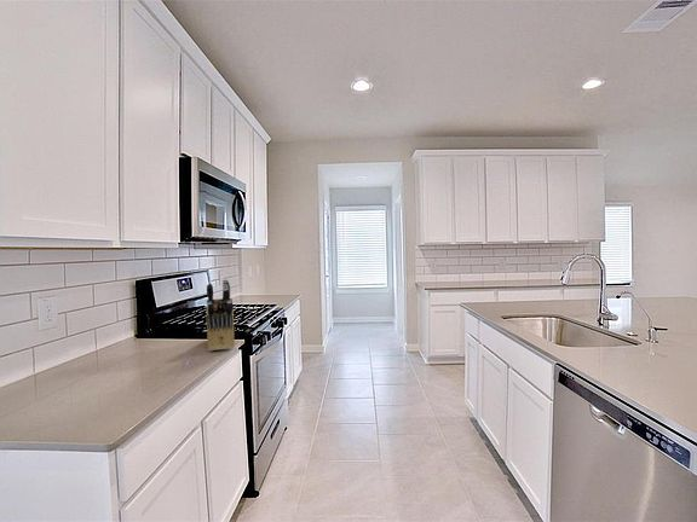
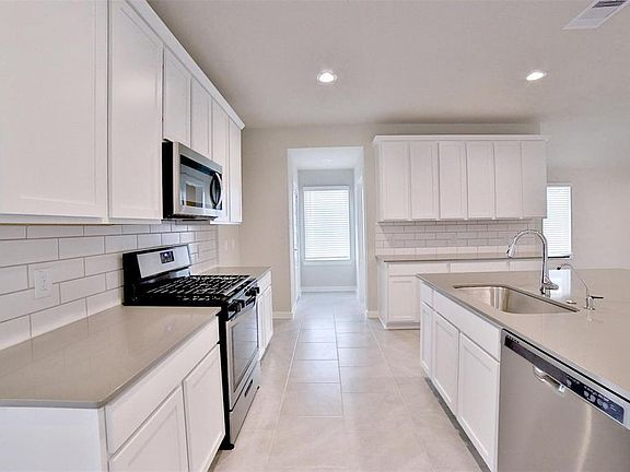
- knife block (220, 312)
